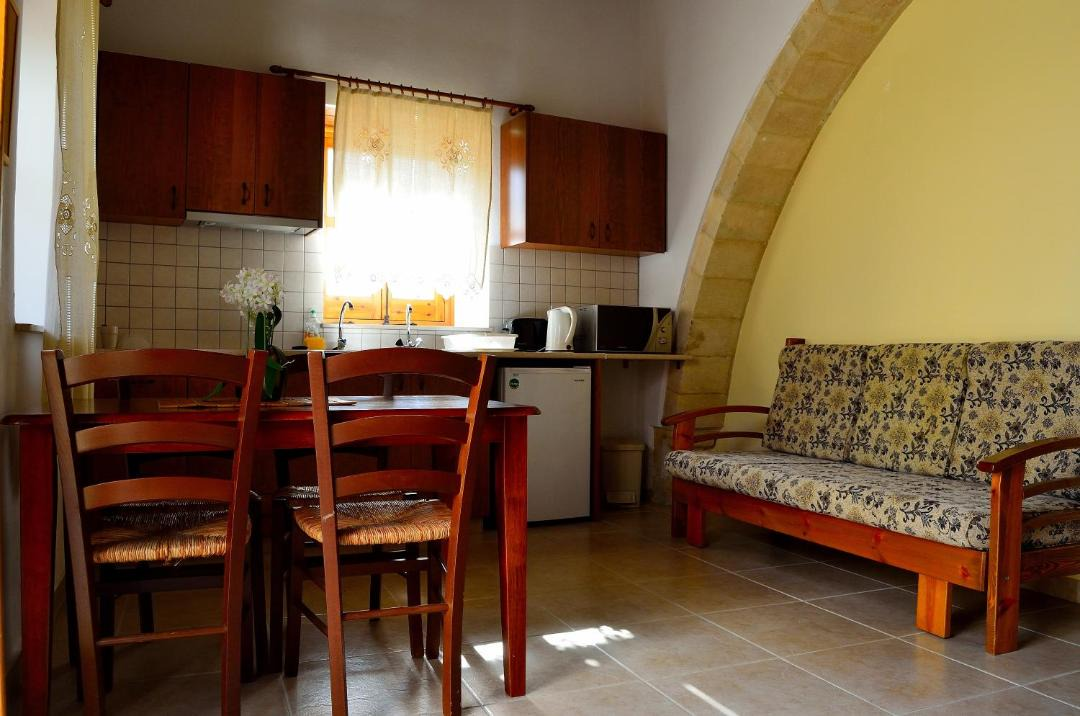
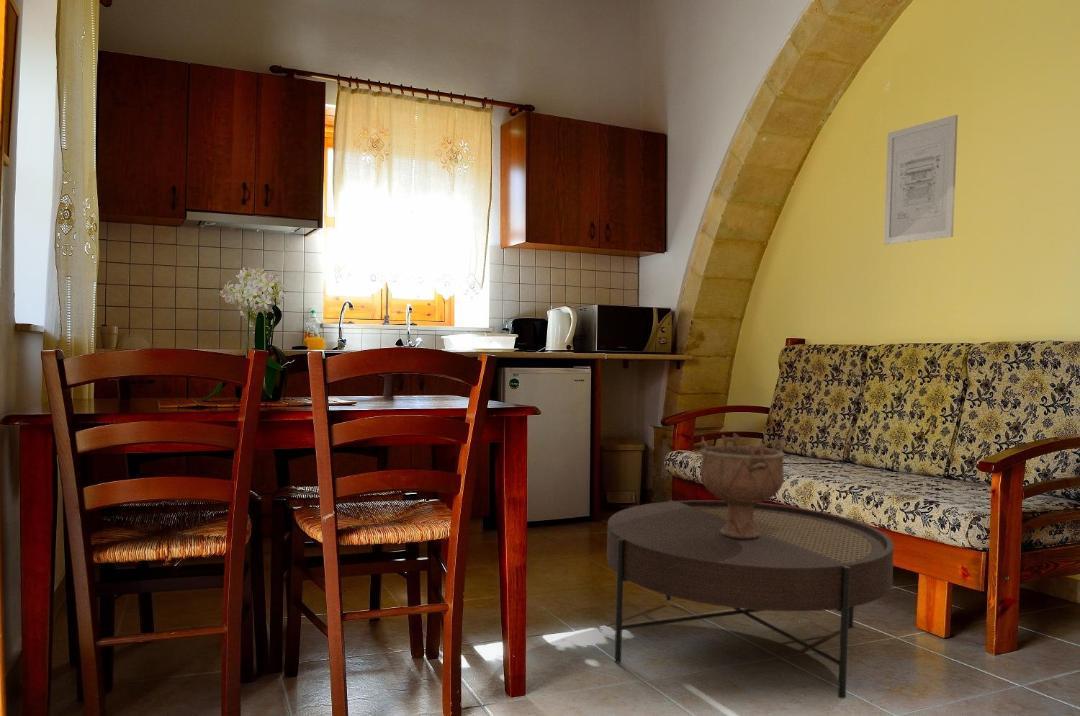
+ coffee table (743, 585)
+ decorative bowl (742, 485)
+ wall art (919, 182)
